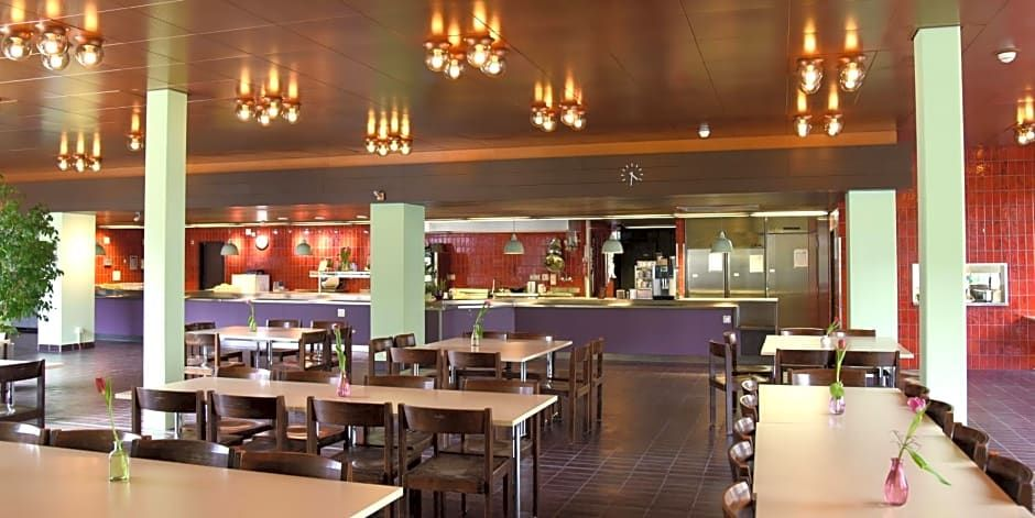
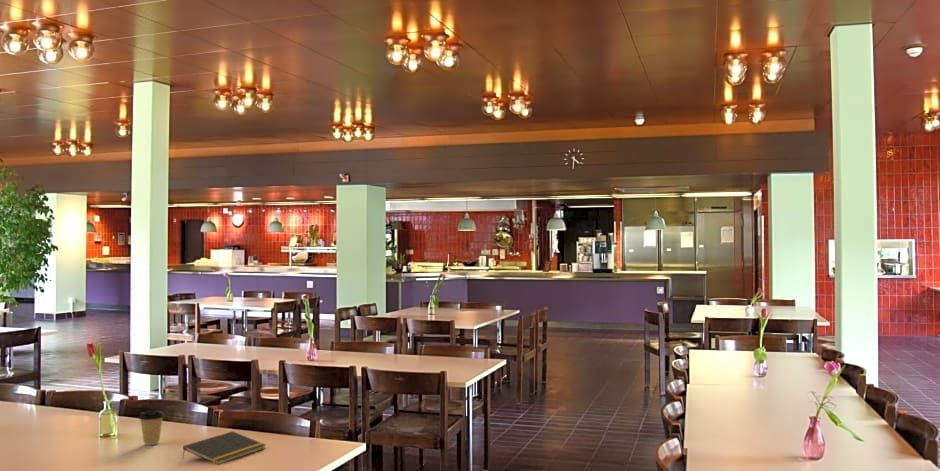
+ notepad (225, 447)
+ coffee cup (151, 427)
